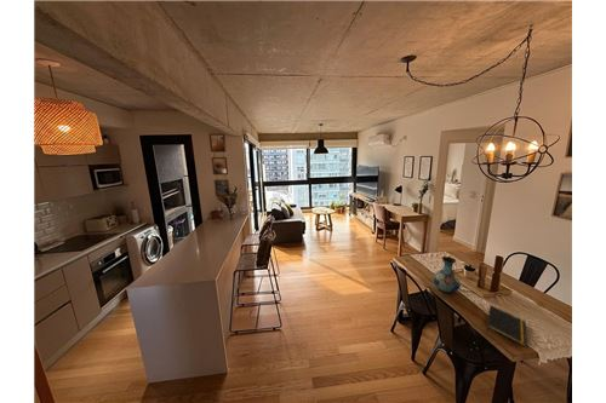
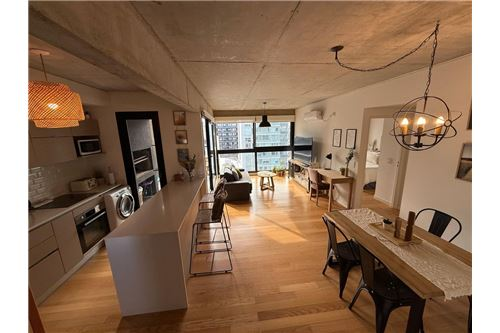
- notepad (505, 323)
- vase (446, 274)
